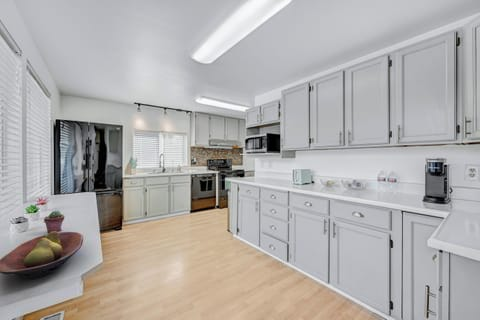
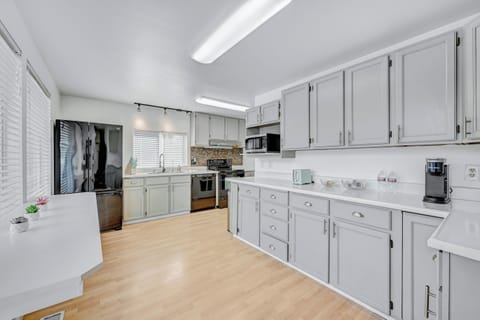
- fruit bowl (46, 249)
- potted succulent (54, 220)
